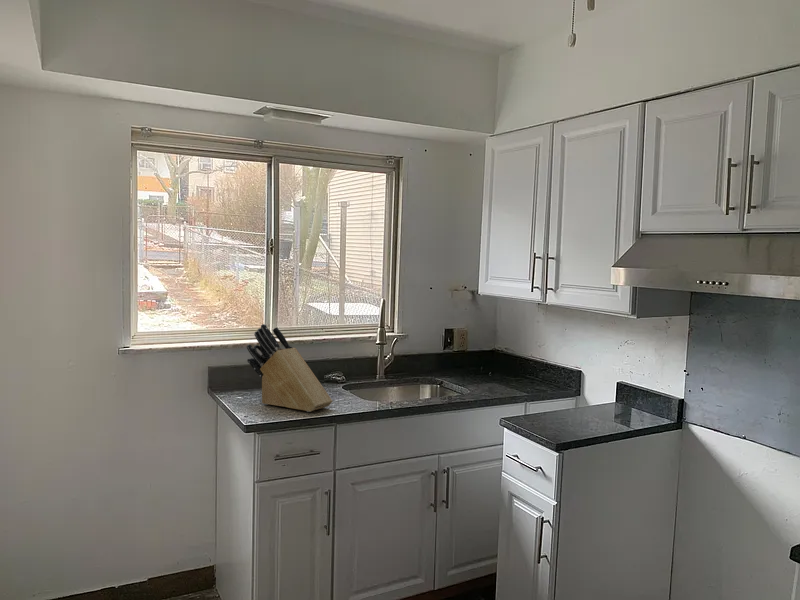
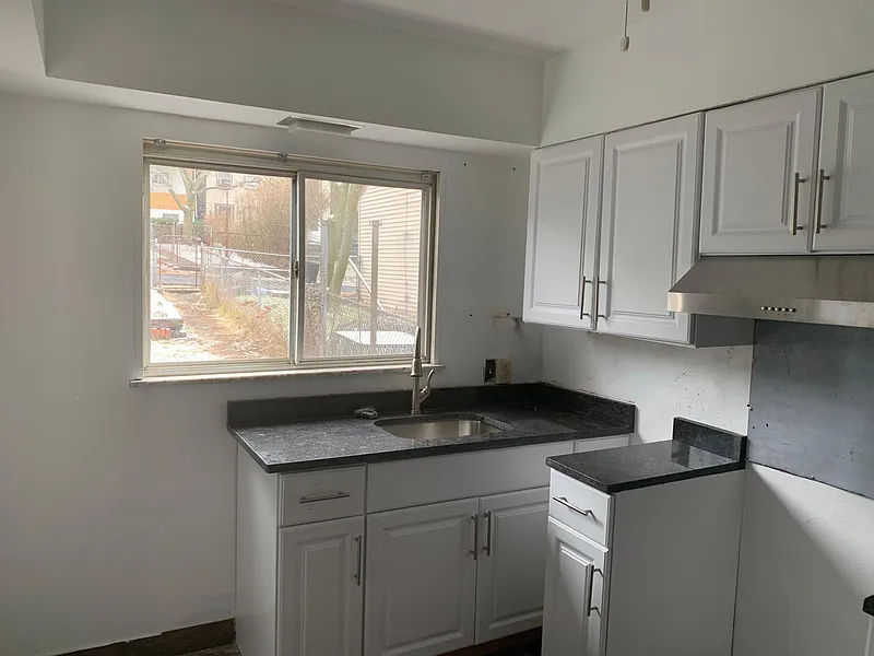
- knife block (288, 365)
